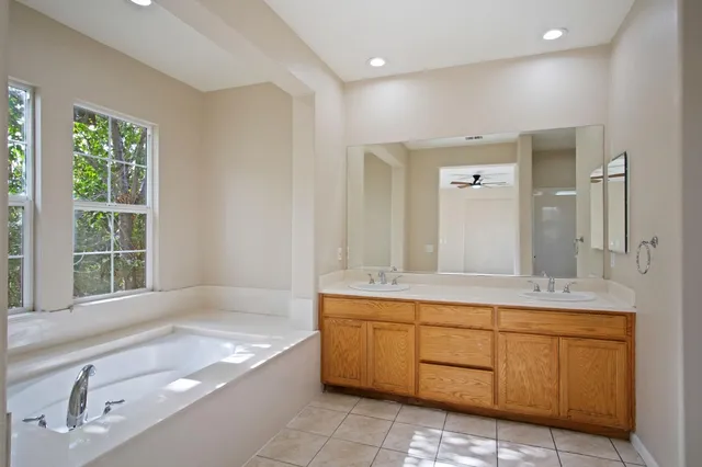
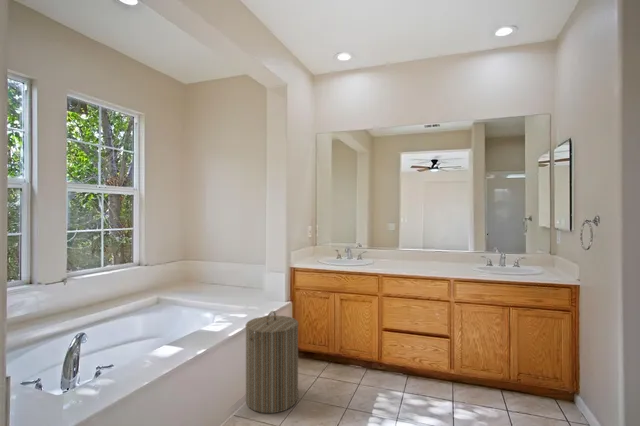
+ laundry hamper (272, 354)
